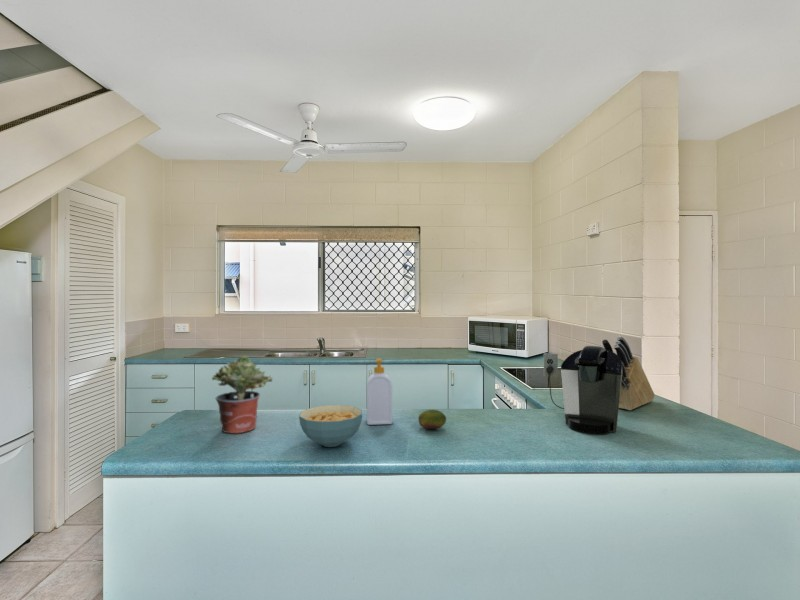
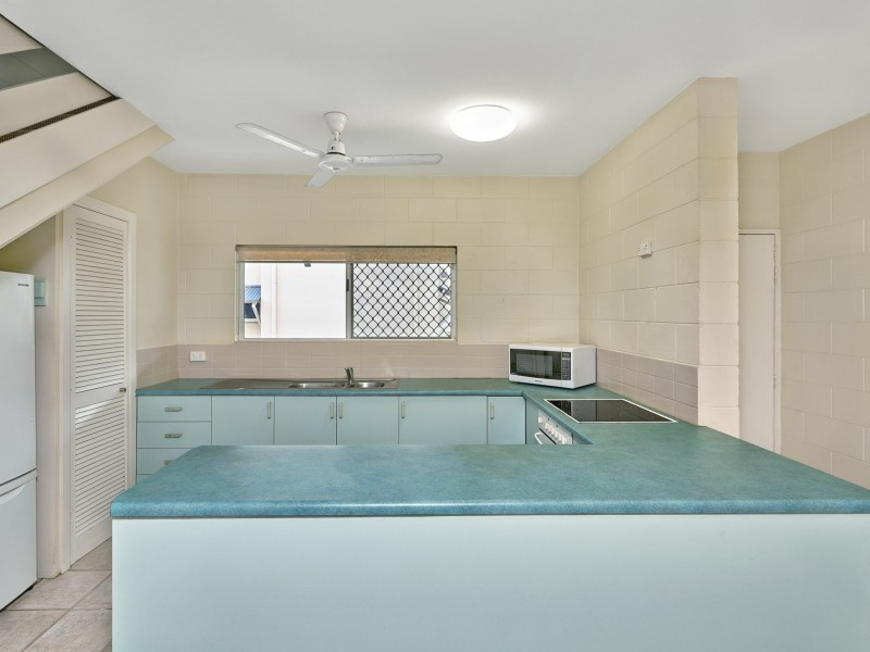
- potted plant (244, 392)
- cereal bowl (331, 428)
- knife block (625, 370)
- fruit (432, 419)
- coffee maker (576, 383)
- soap bottle (379, 390)
